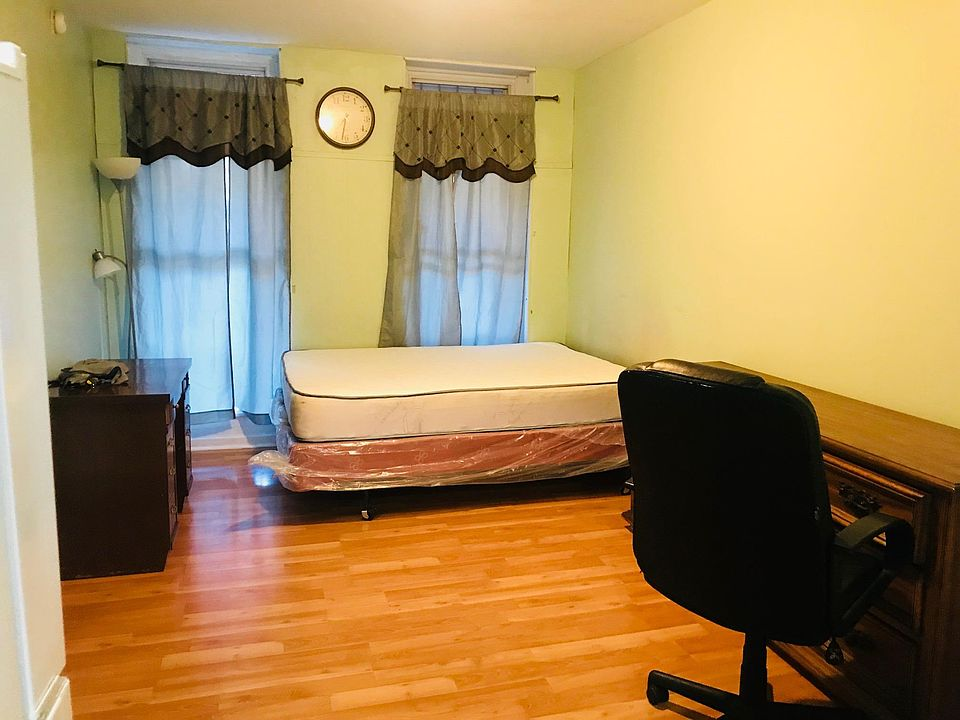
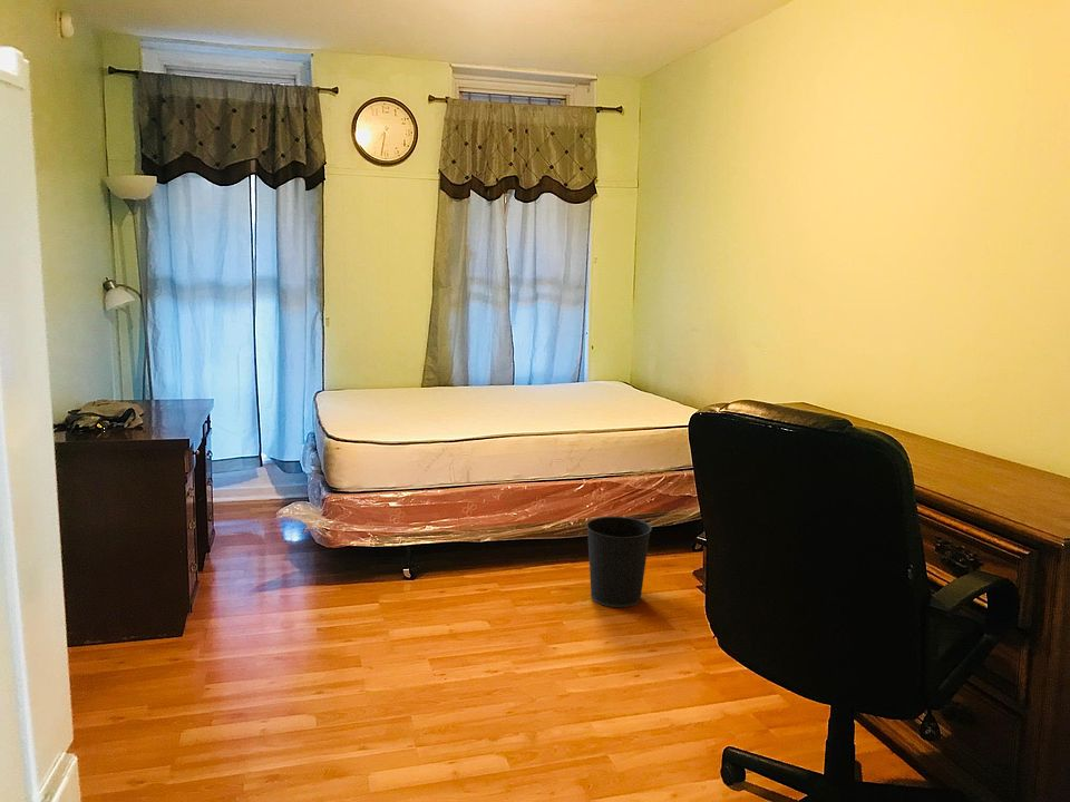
+ wastebasket (616, 561)
